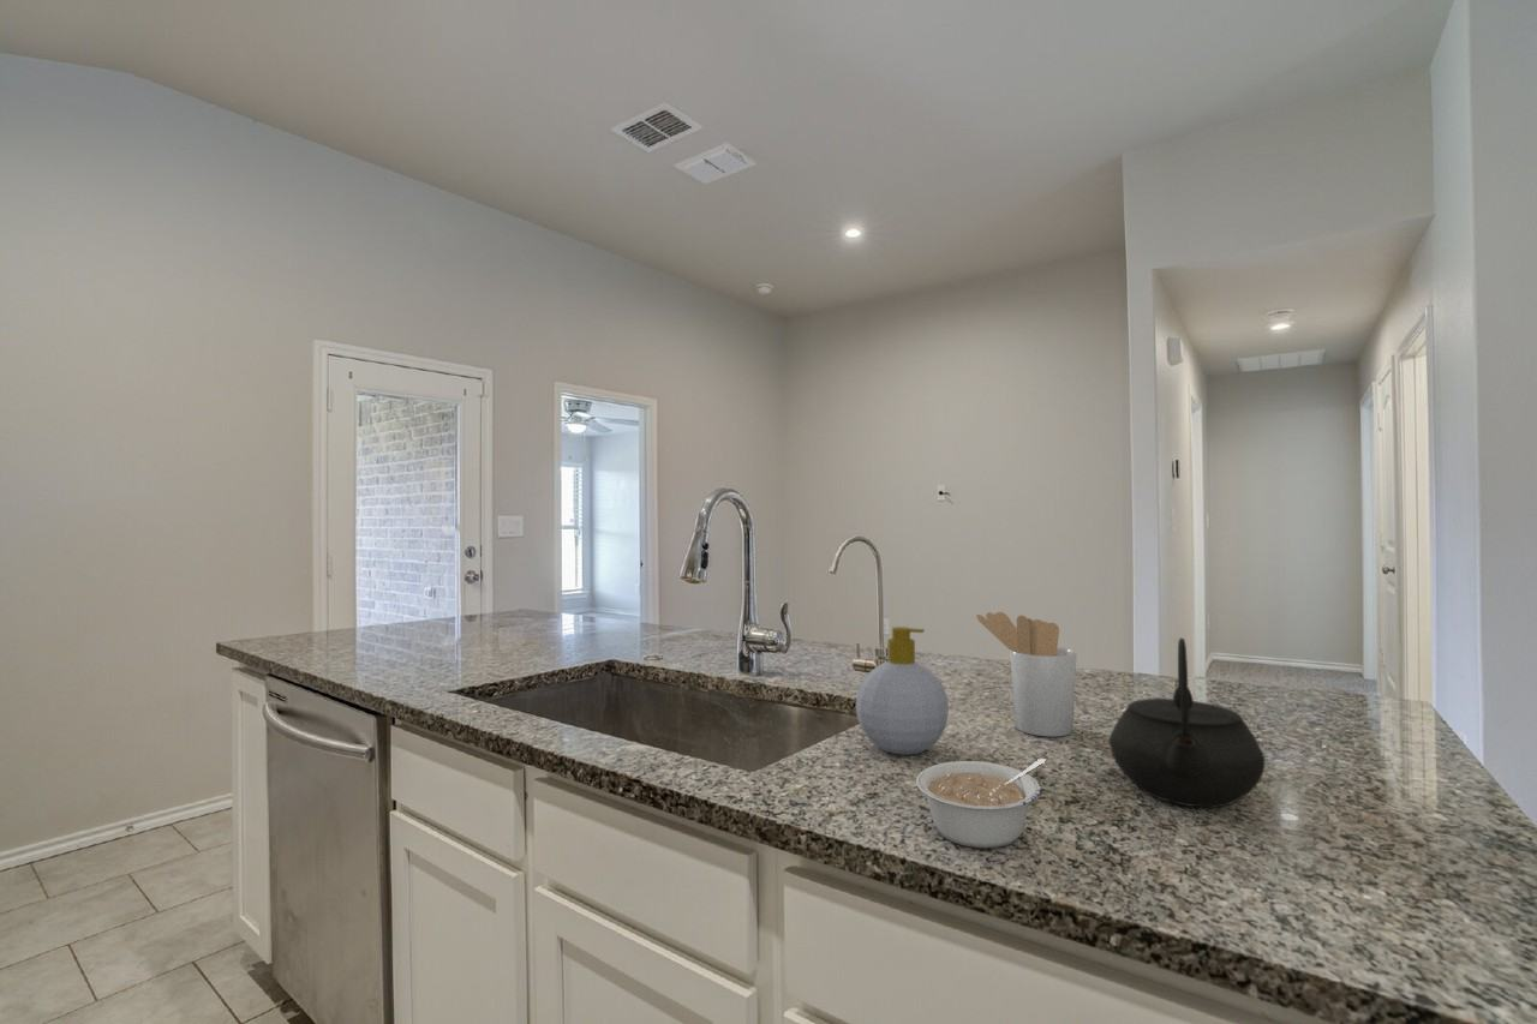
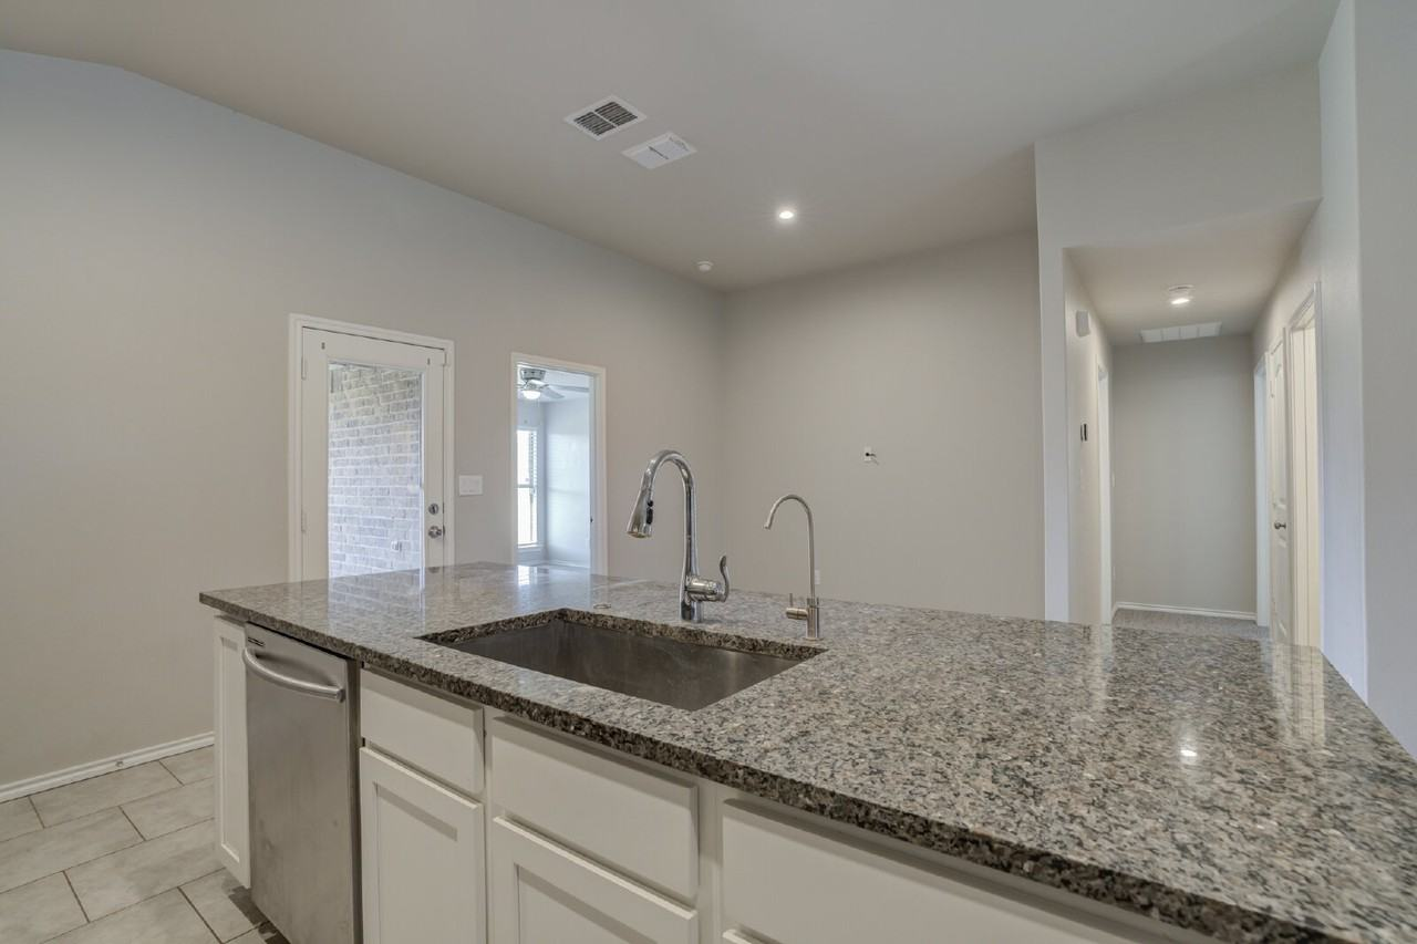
- legume (979, 798)
- utensil holder (1025, 667)
- kettle (1183, 717)
- soap bottle (901, 687)
